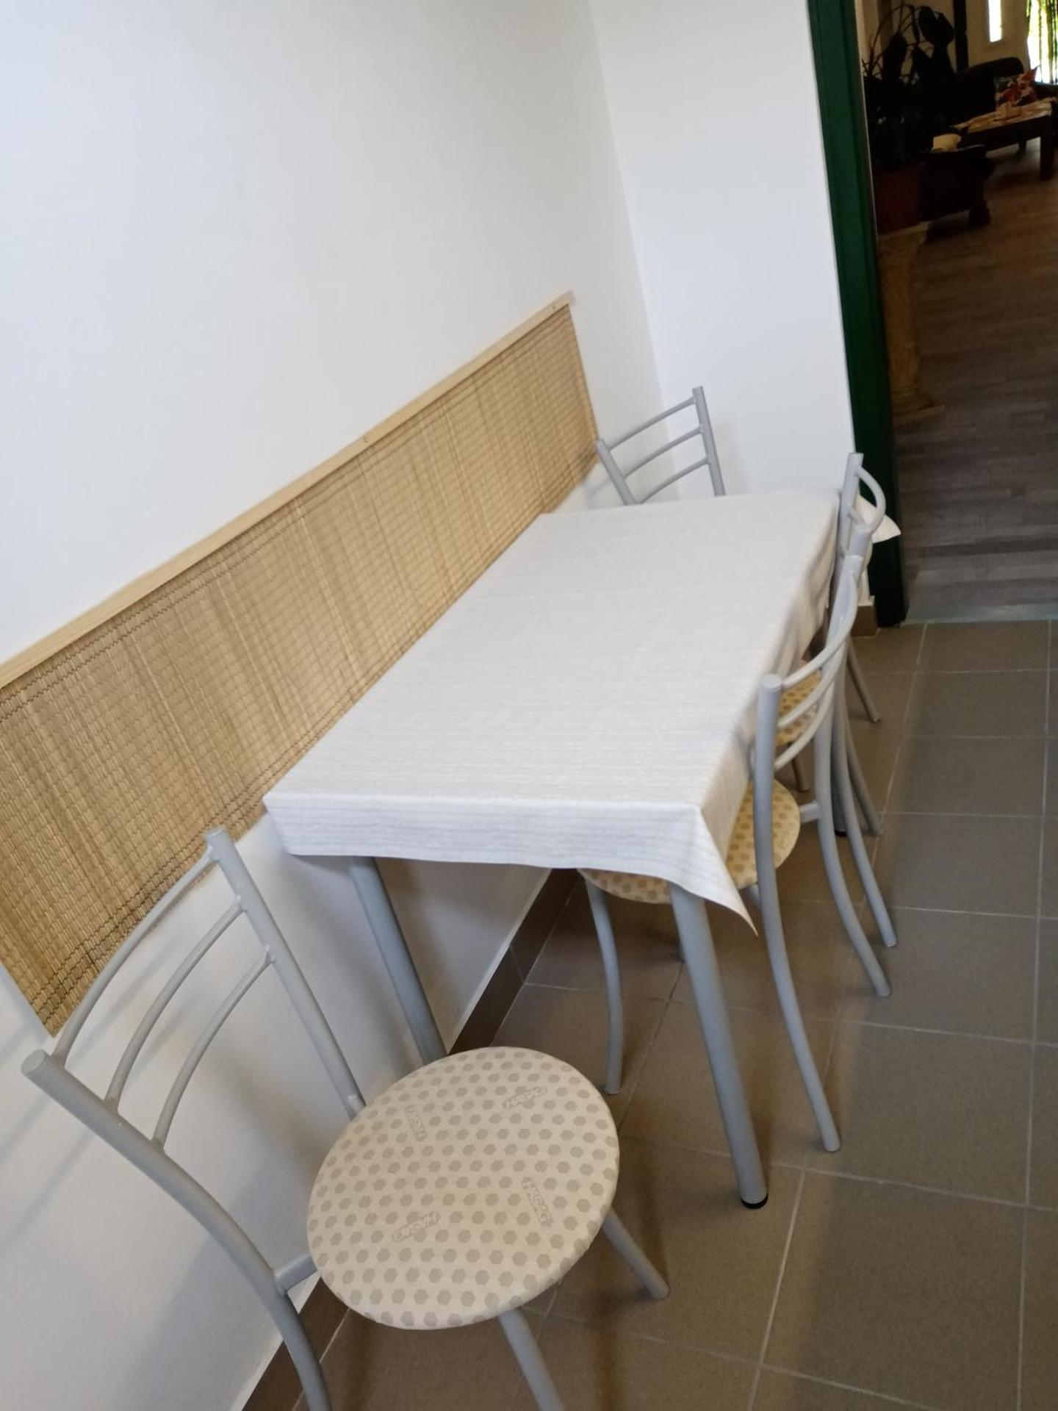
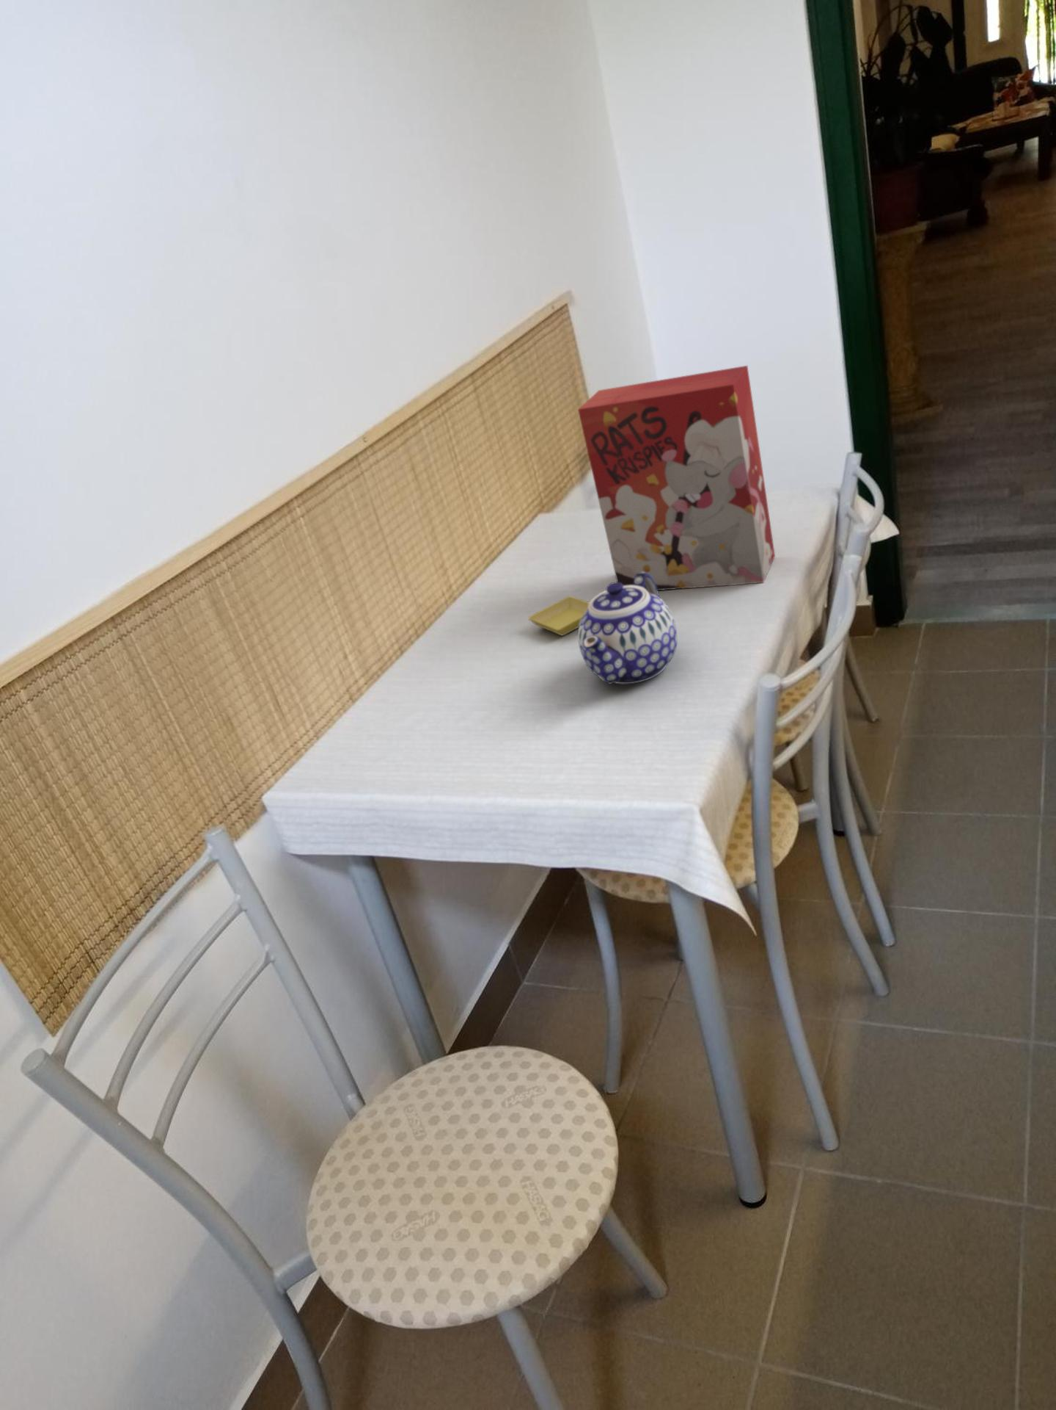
+ saucer (566, 617)
+ teapot (625, 626)
+ cereal box (680, 485)
